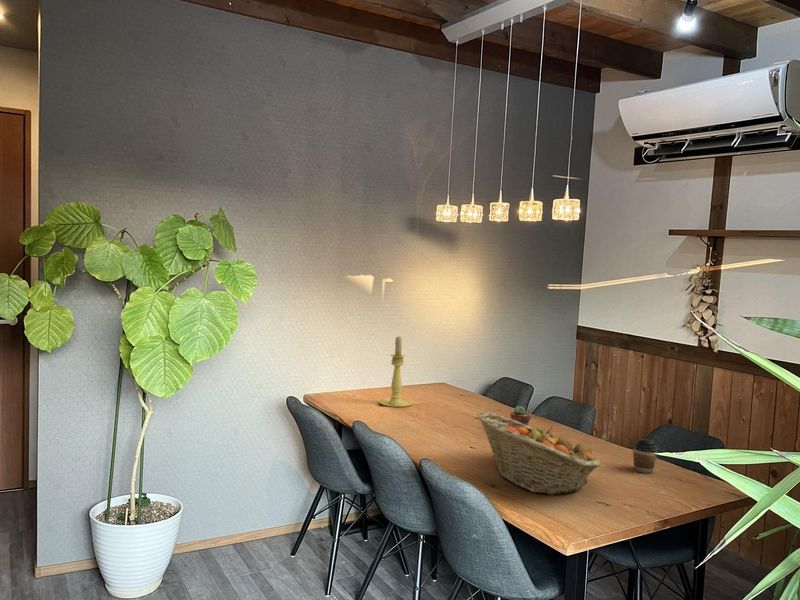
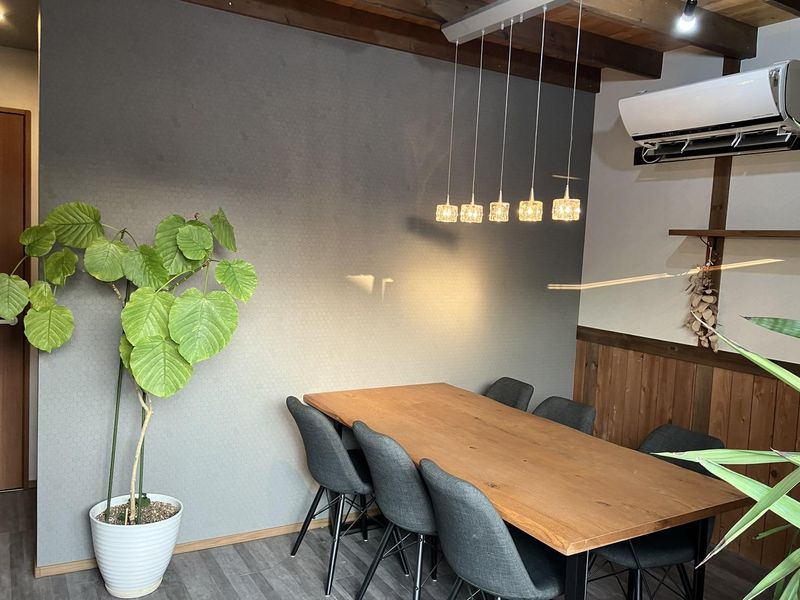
- candle holder (397, 370)
- potted succulent (520, 419)
- fruit basket (535, 448)
- coffee cup (644, 454)
